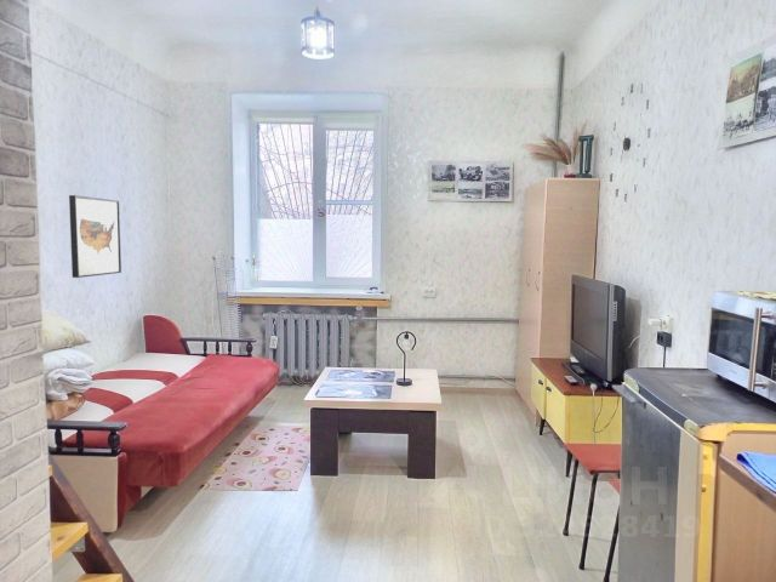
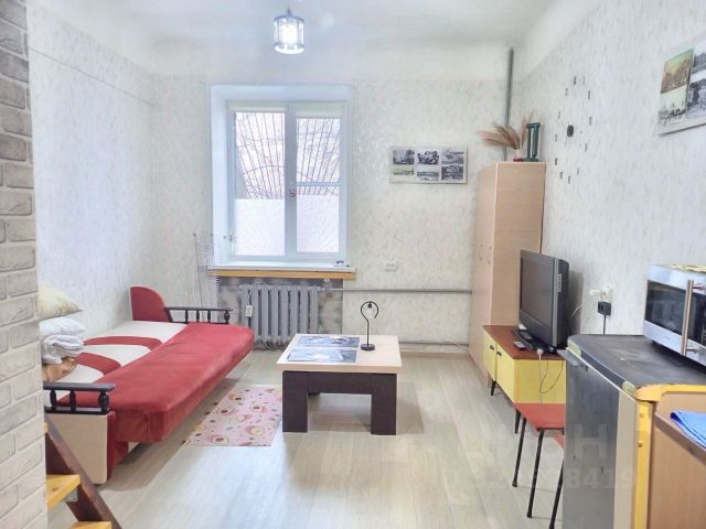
- wall art (97, 236)
